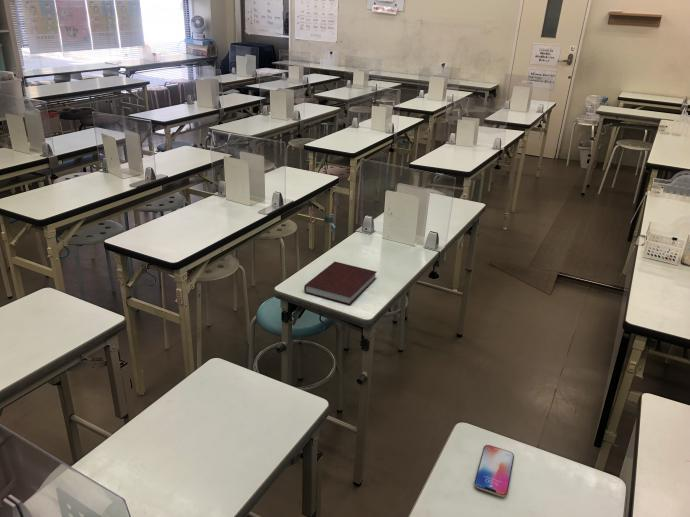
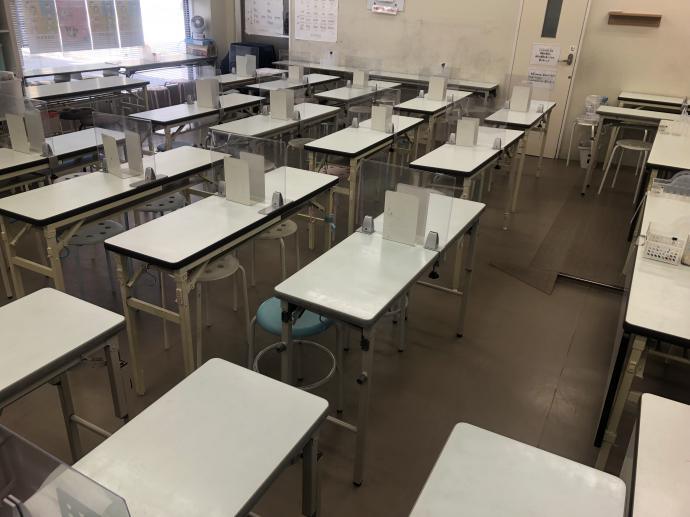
- smartphone (494, 469)
- notebook (341, 281)
